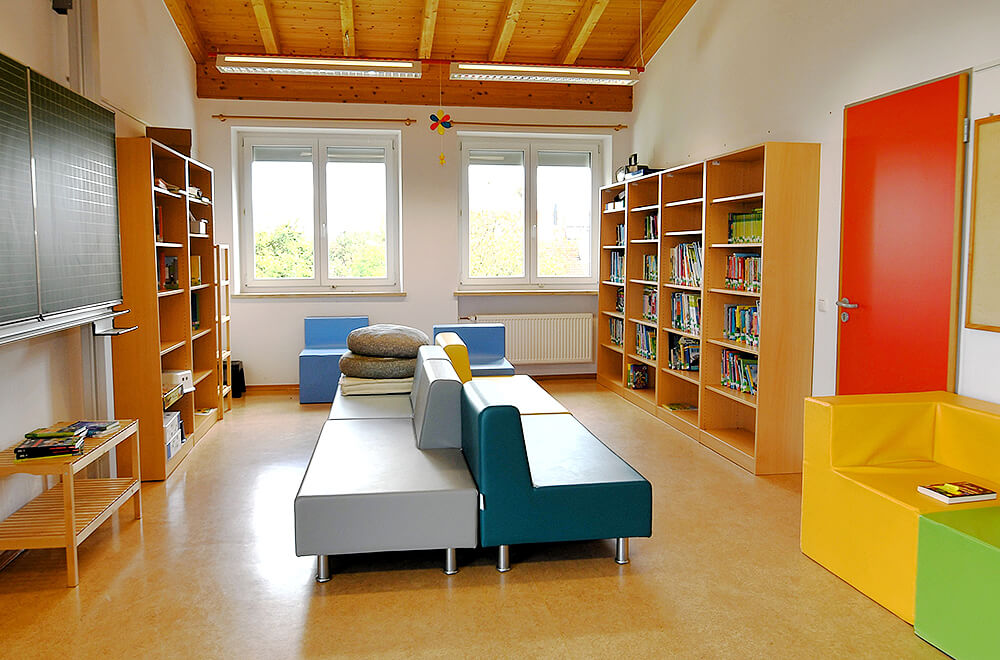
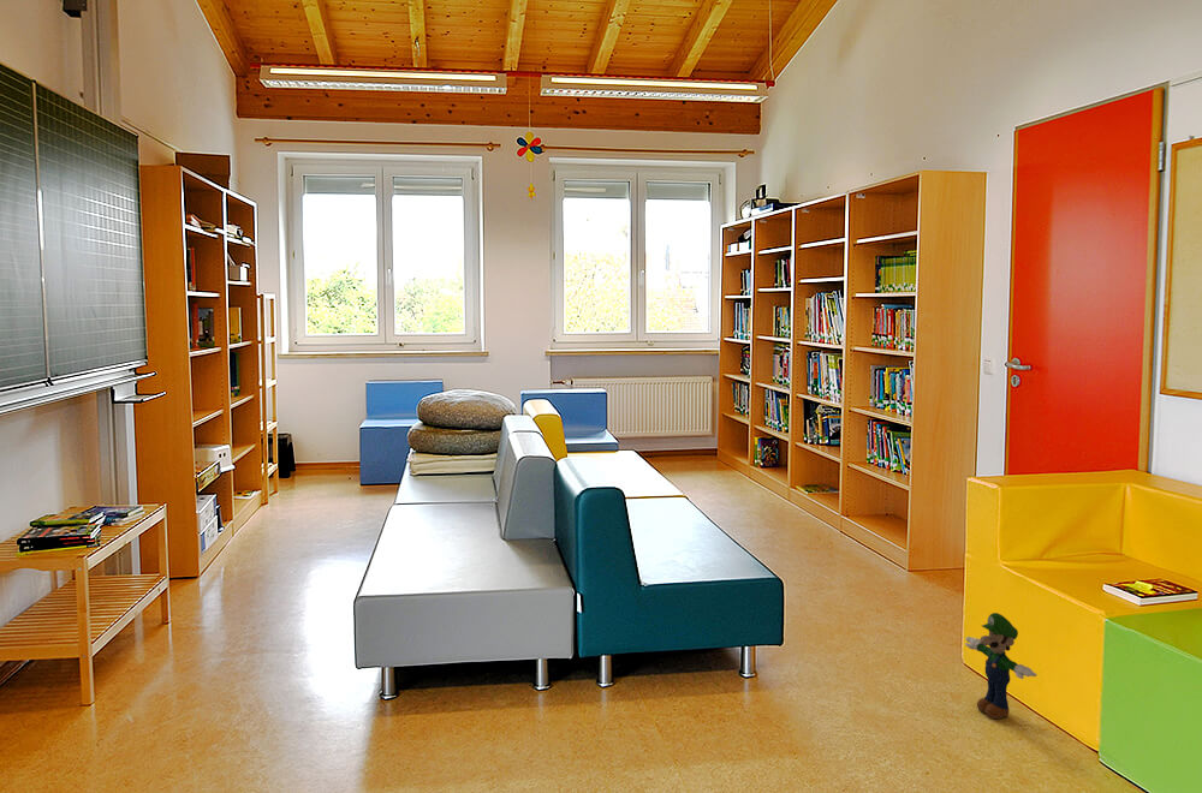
+ plush toy (996, 662)
